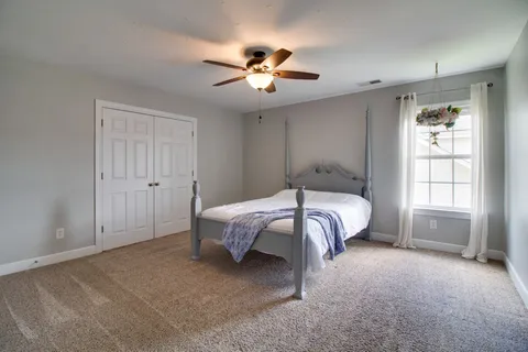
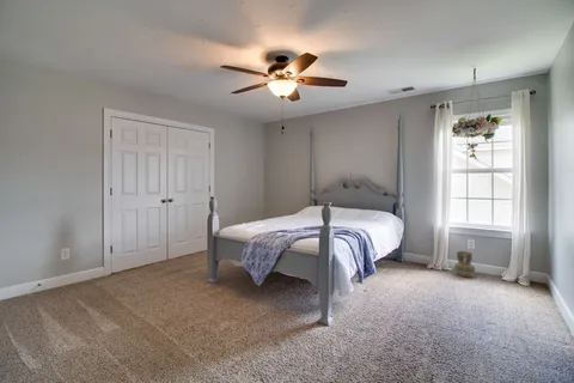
+ ceramic jug (464, 263)
